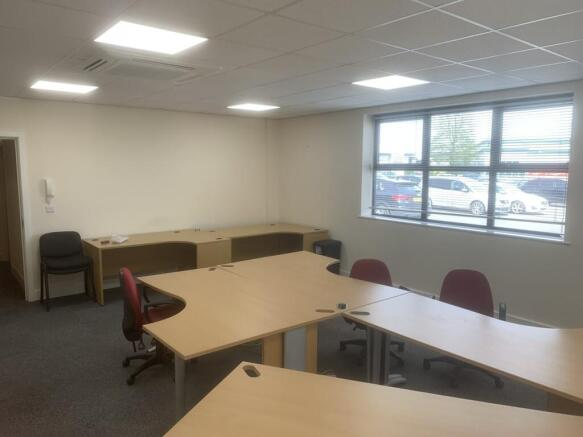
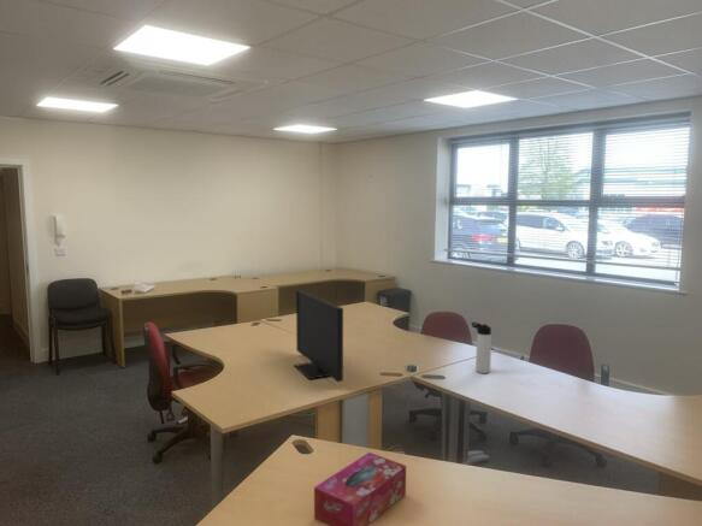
+ computer monitor (313, 335)
+ thermos bottle (480, 347)
+ tissue box (361, 490)
